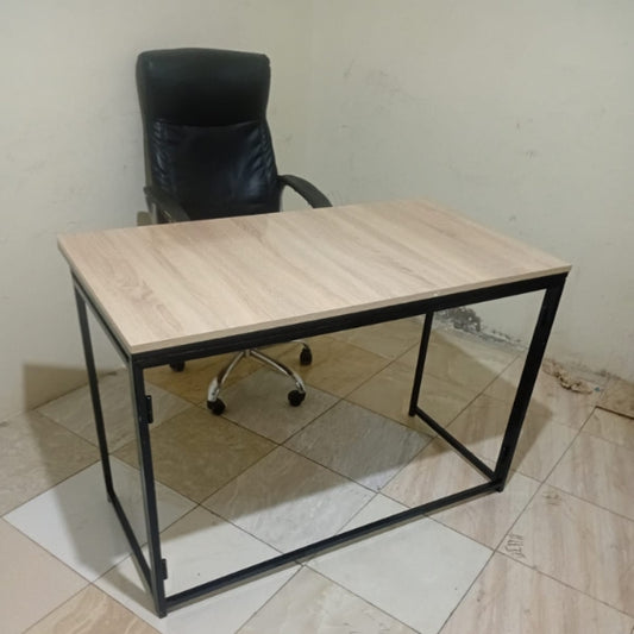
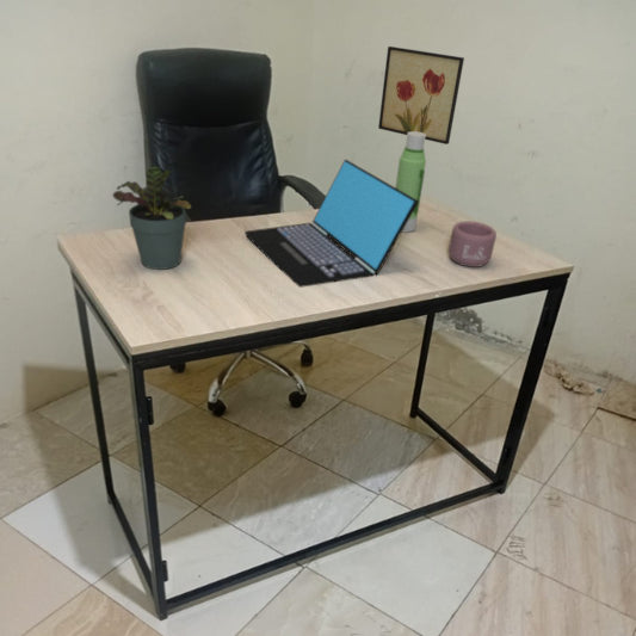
+ wall art (419, 94)
+ laptop (325, 218)
+ water bottle (409, 183)
+ mug (471, 243)
+ potted plant (150, 215)
